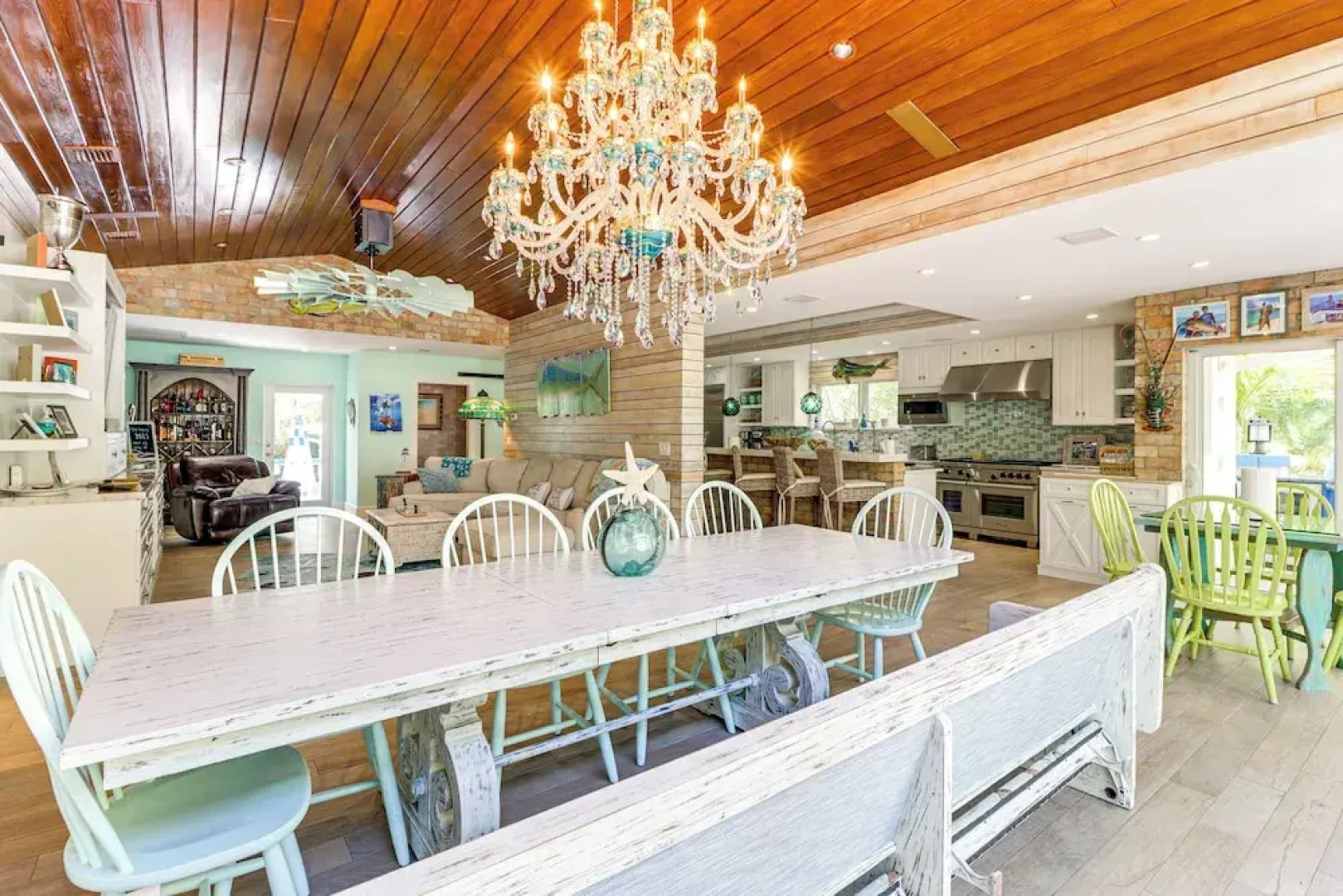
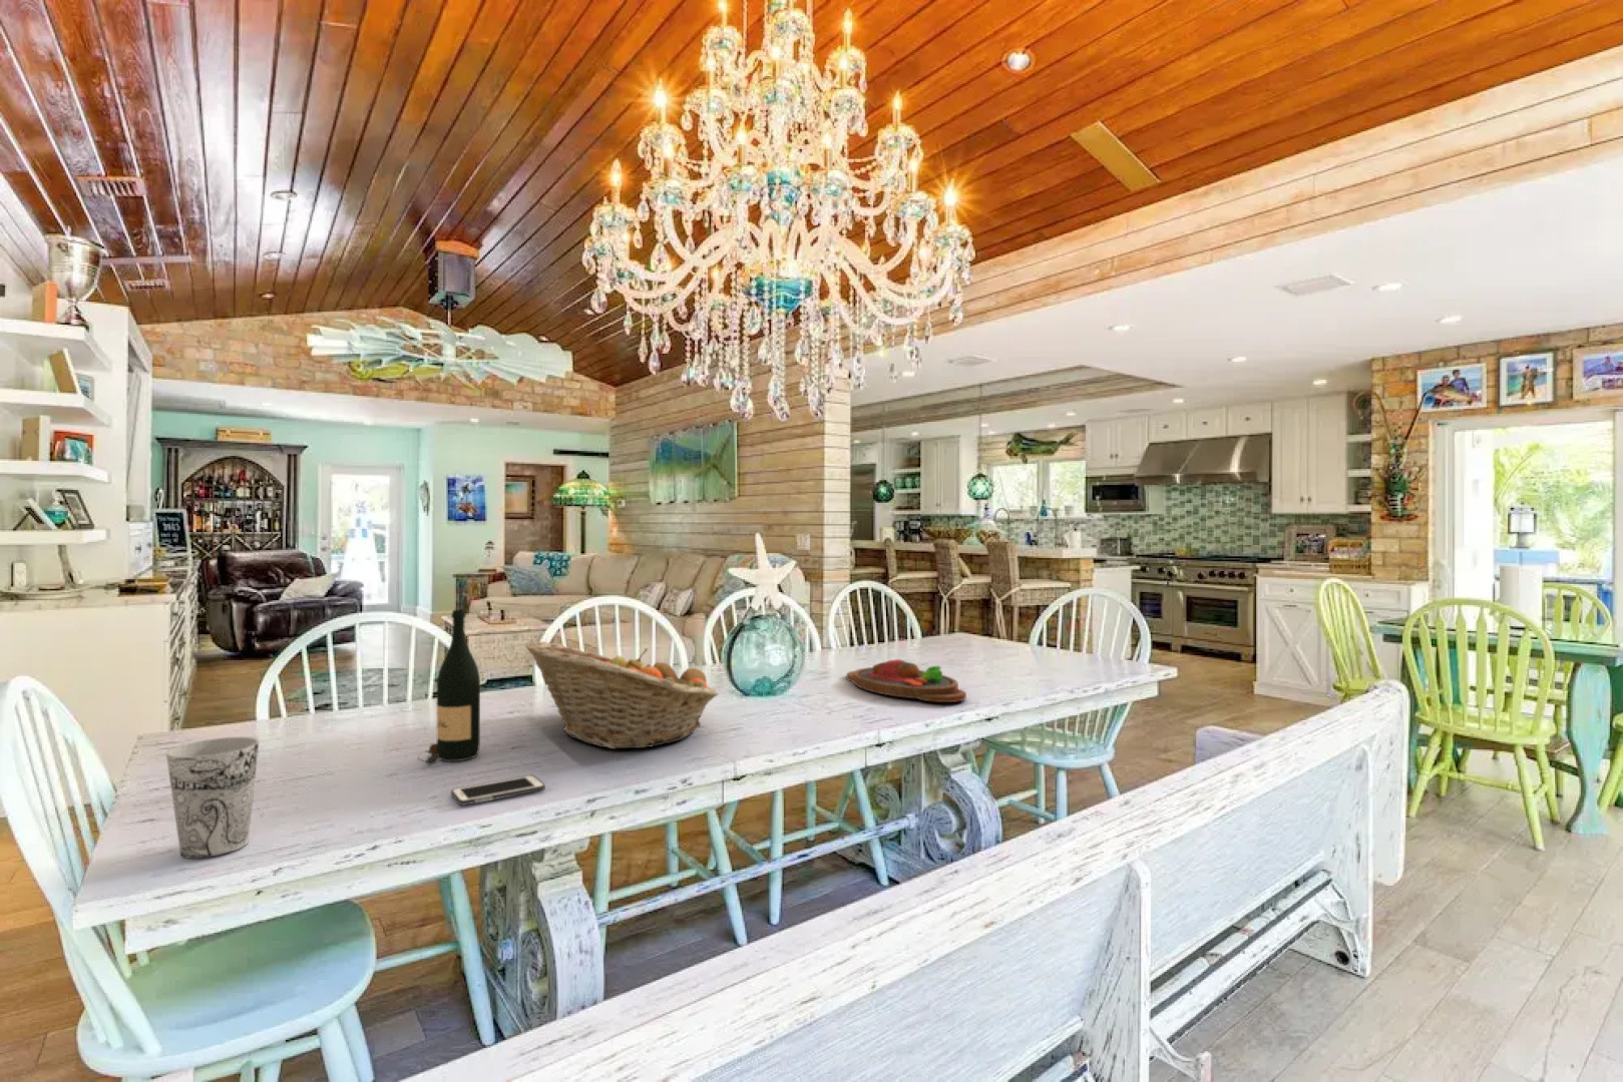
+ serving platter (903, 674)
+ cup (214, 797)
+ fruit basket (620, 685)
+ wine bottle (446, 685)
+ cell phone (498, 790)
